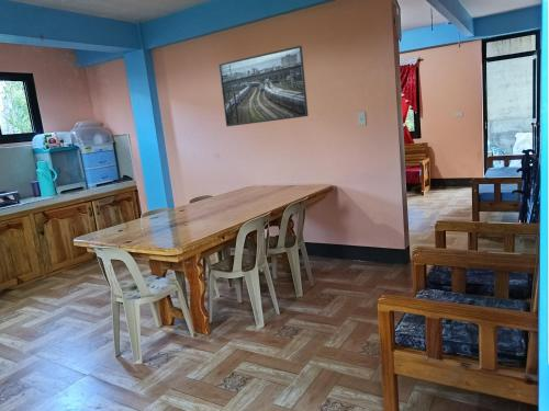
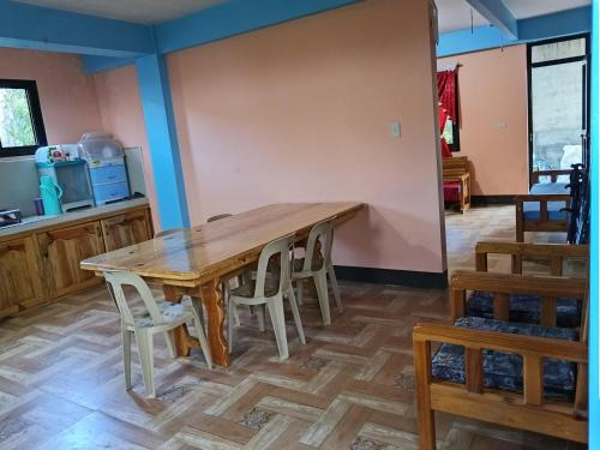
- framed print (261, 89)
